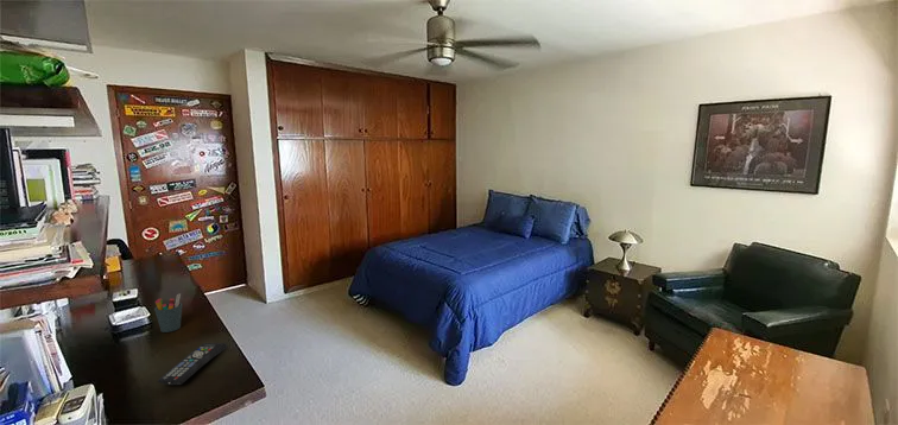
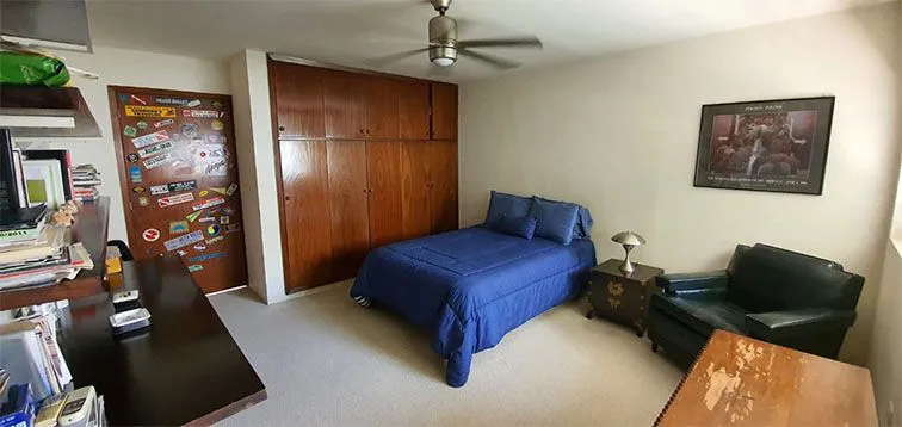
- remote control (196, 361)
- pen holder (169, 311)
